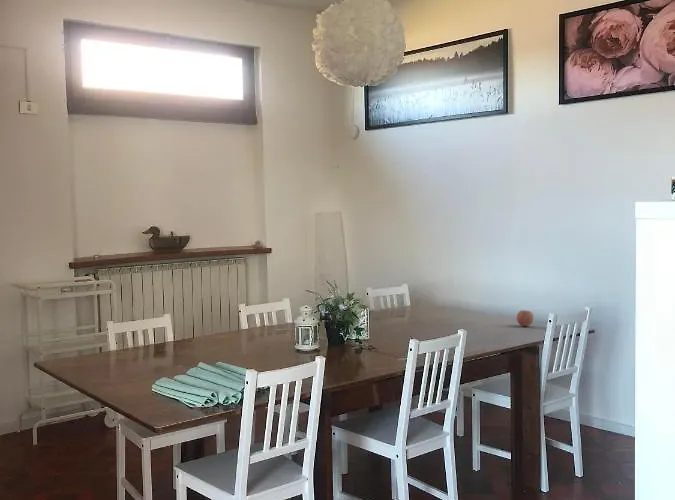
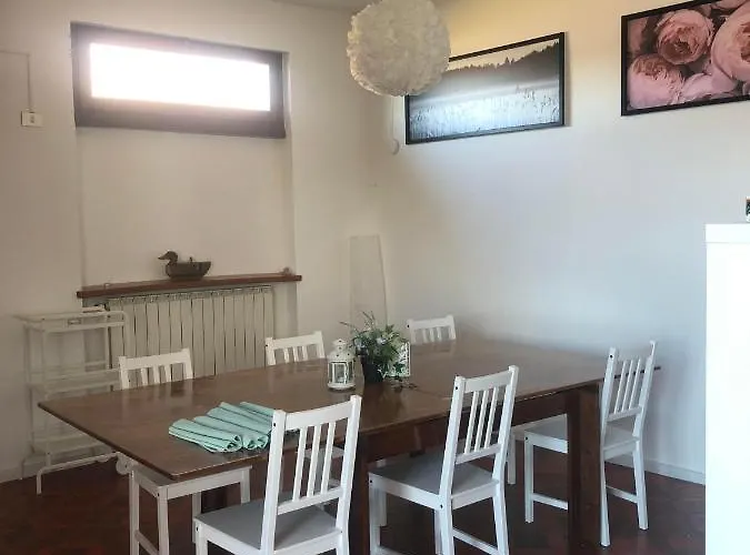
- fruit (525, 318)
